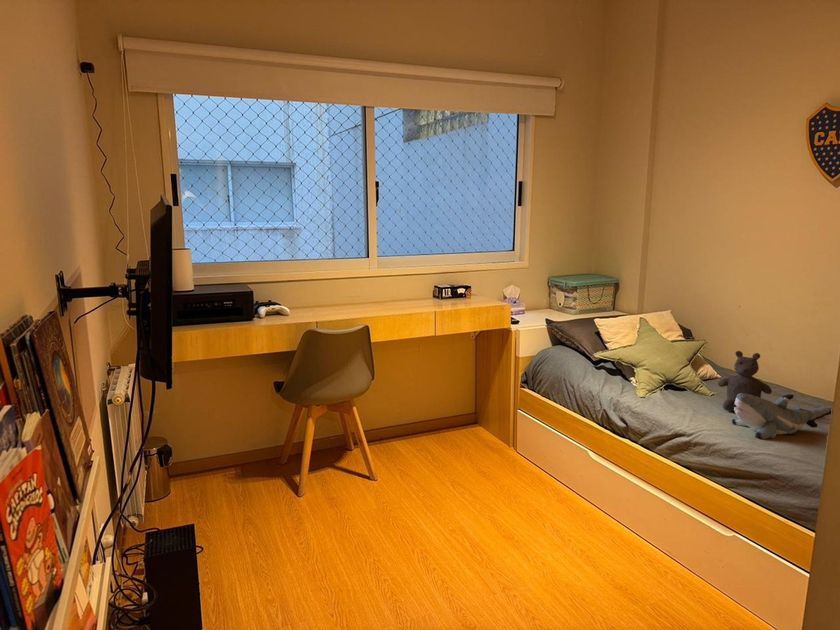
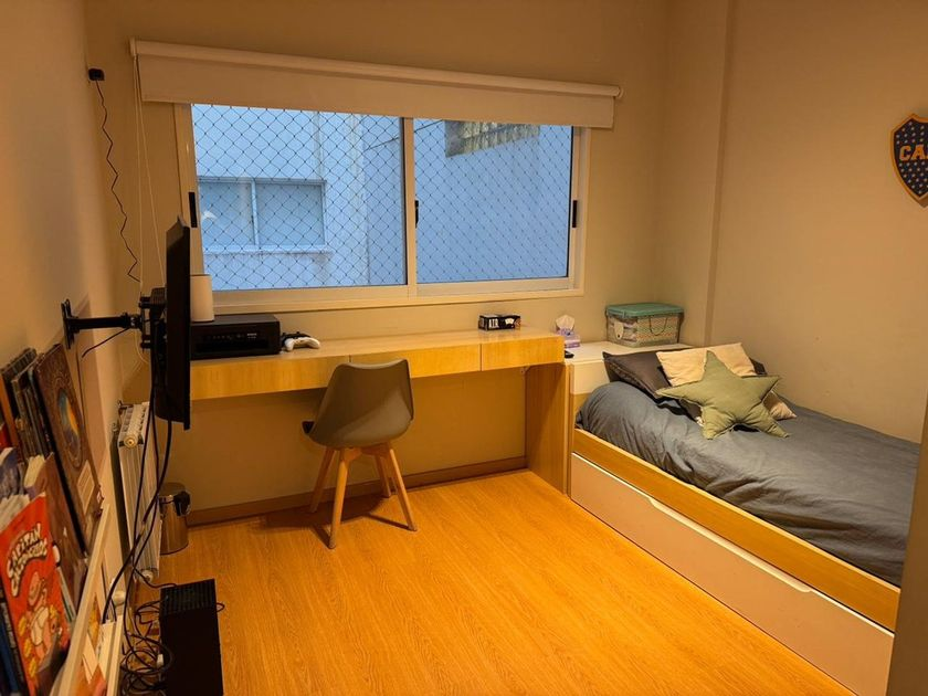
- teddy bear (744, 381)
- shark plush (785, 413)
